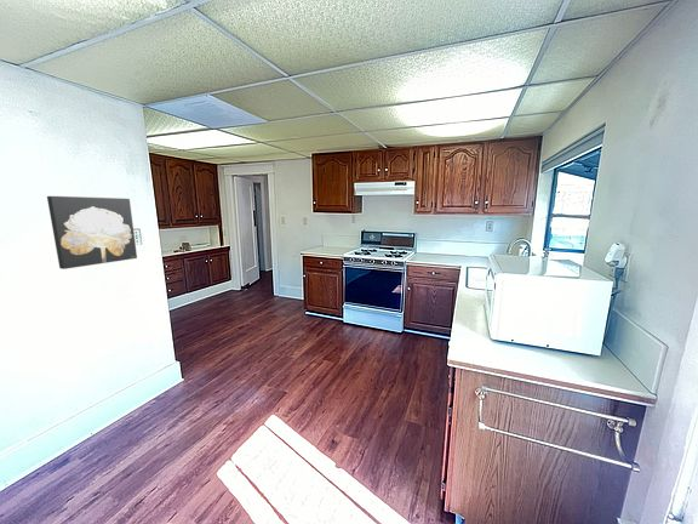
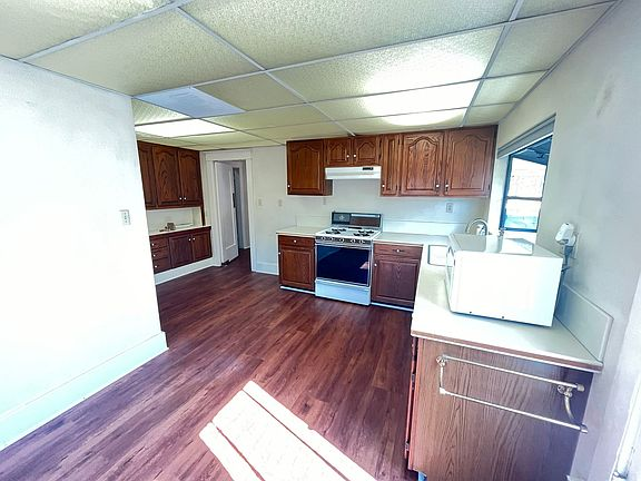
- wall art (97, 230)
